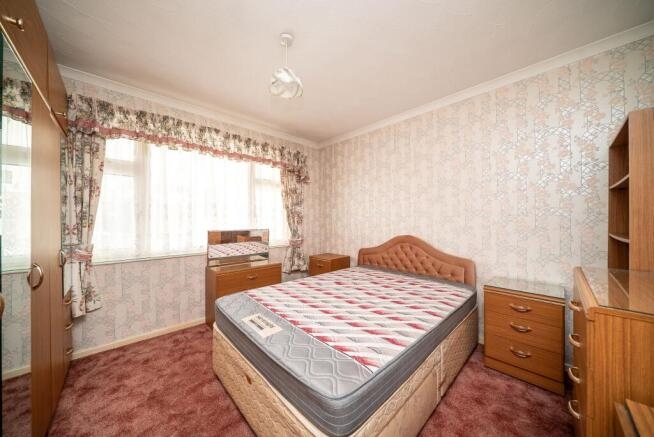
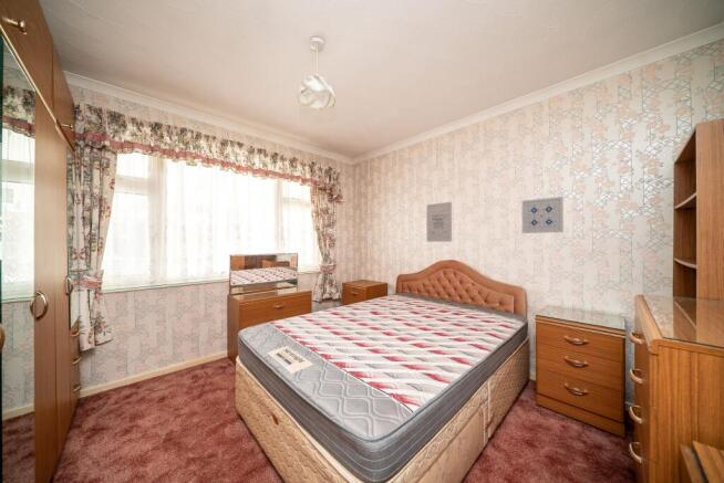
+ wall art (541, 216)
+ wall art (438, 222)
